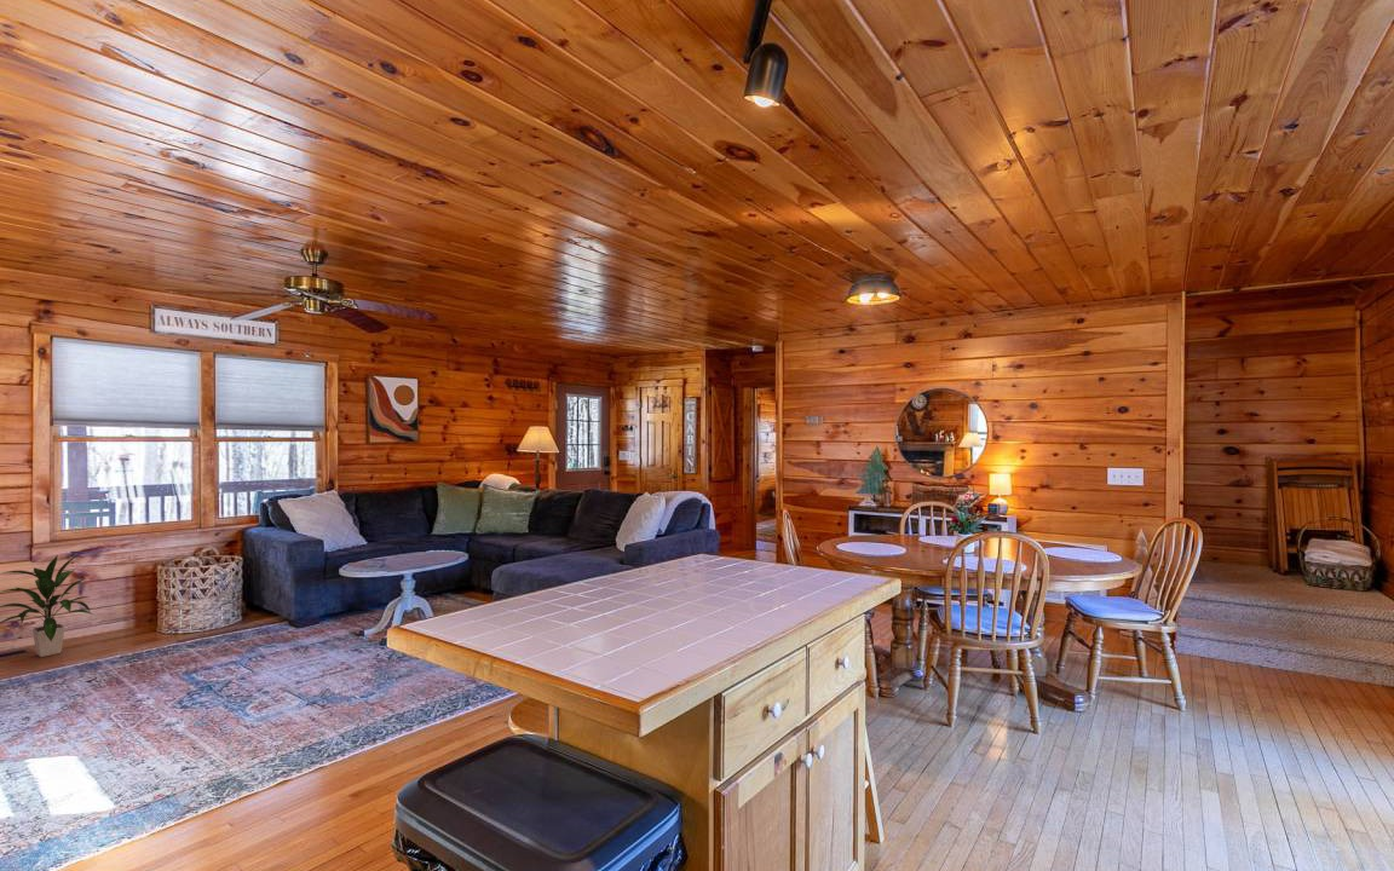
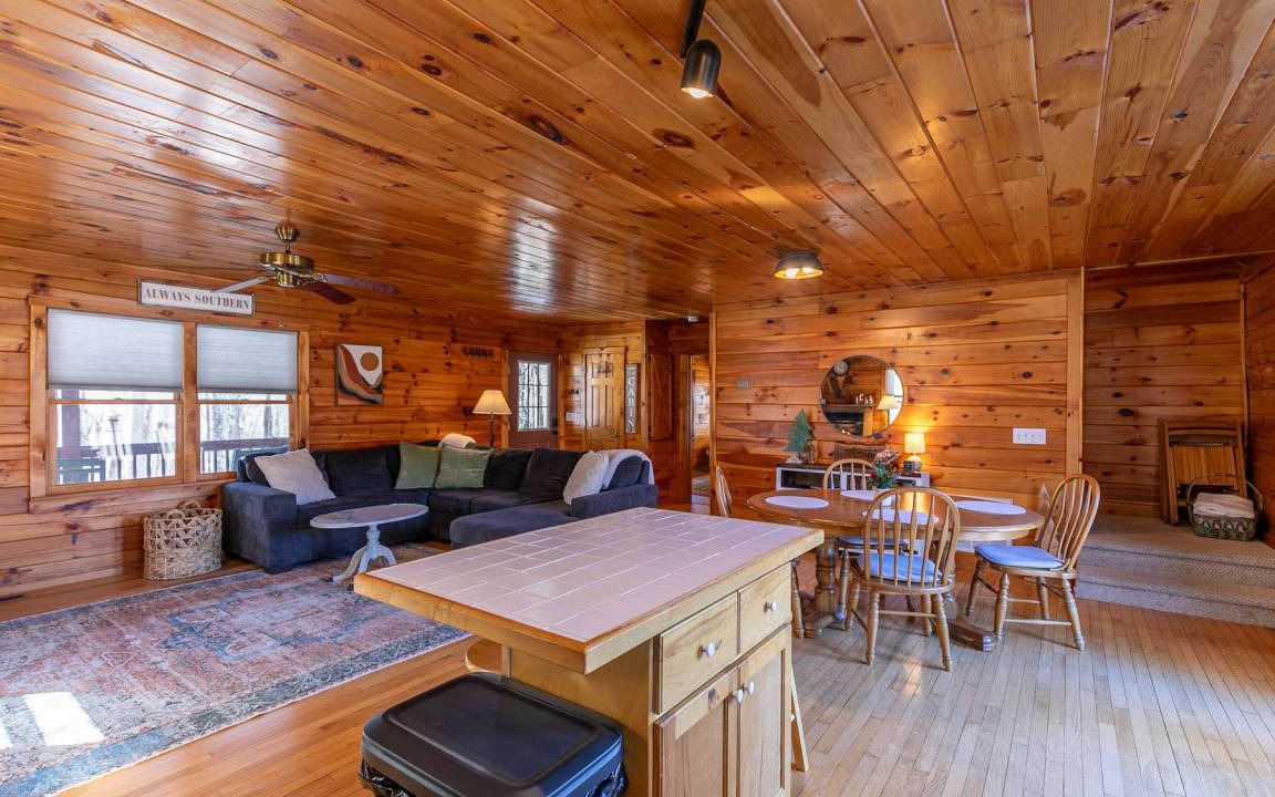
- indoor plant (46, 605)
